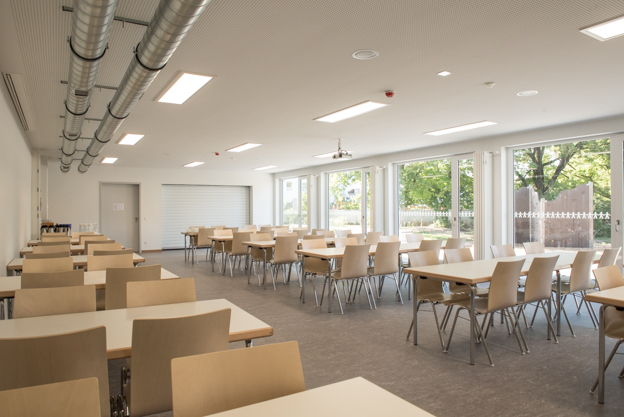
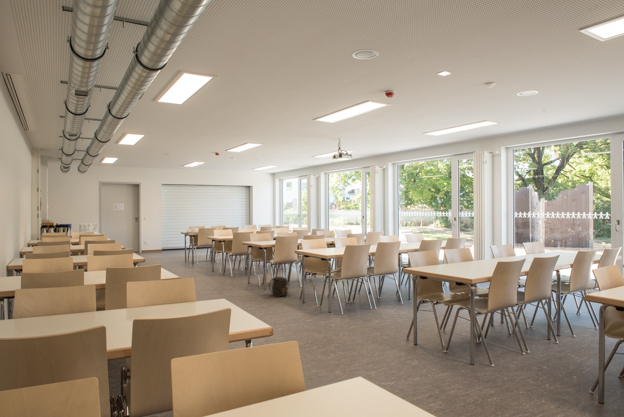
+ backpack (278, 286)
